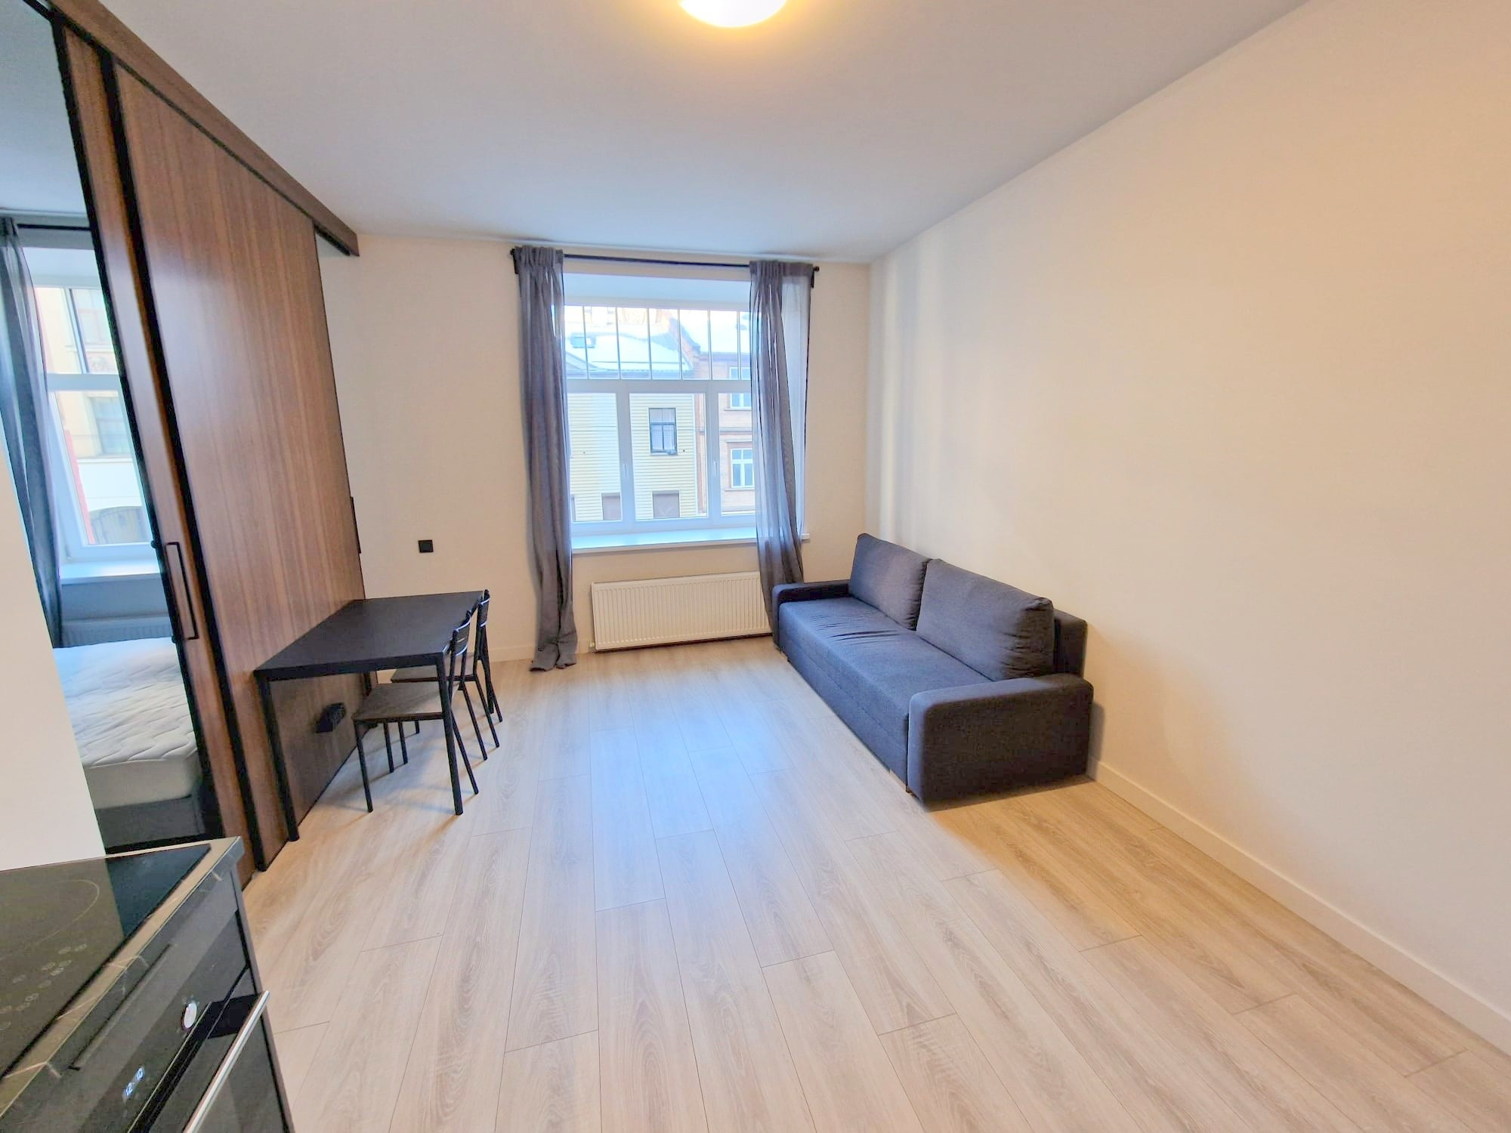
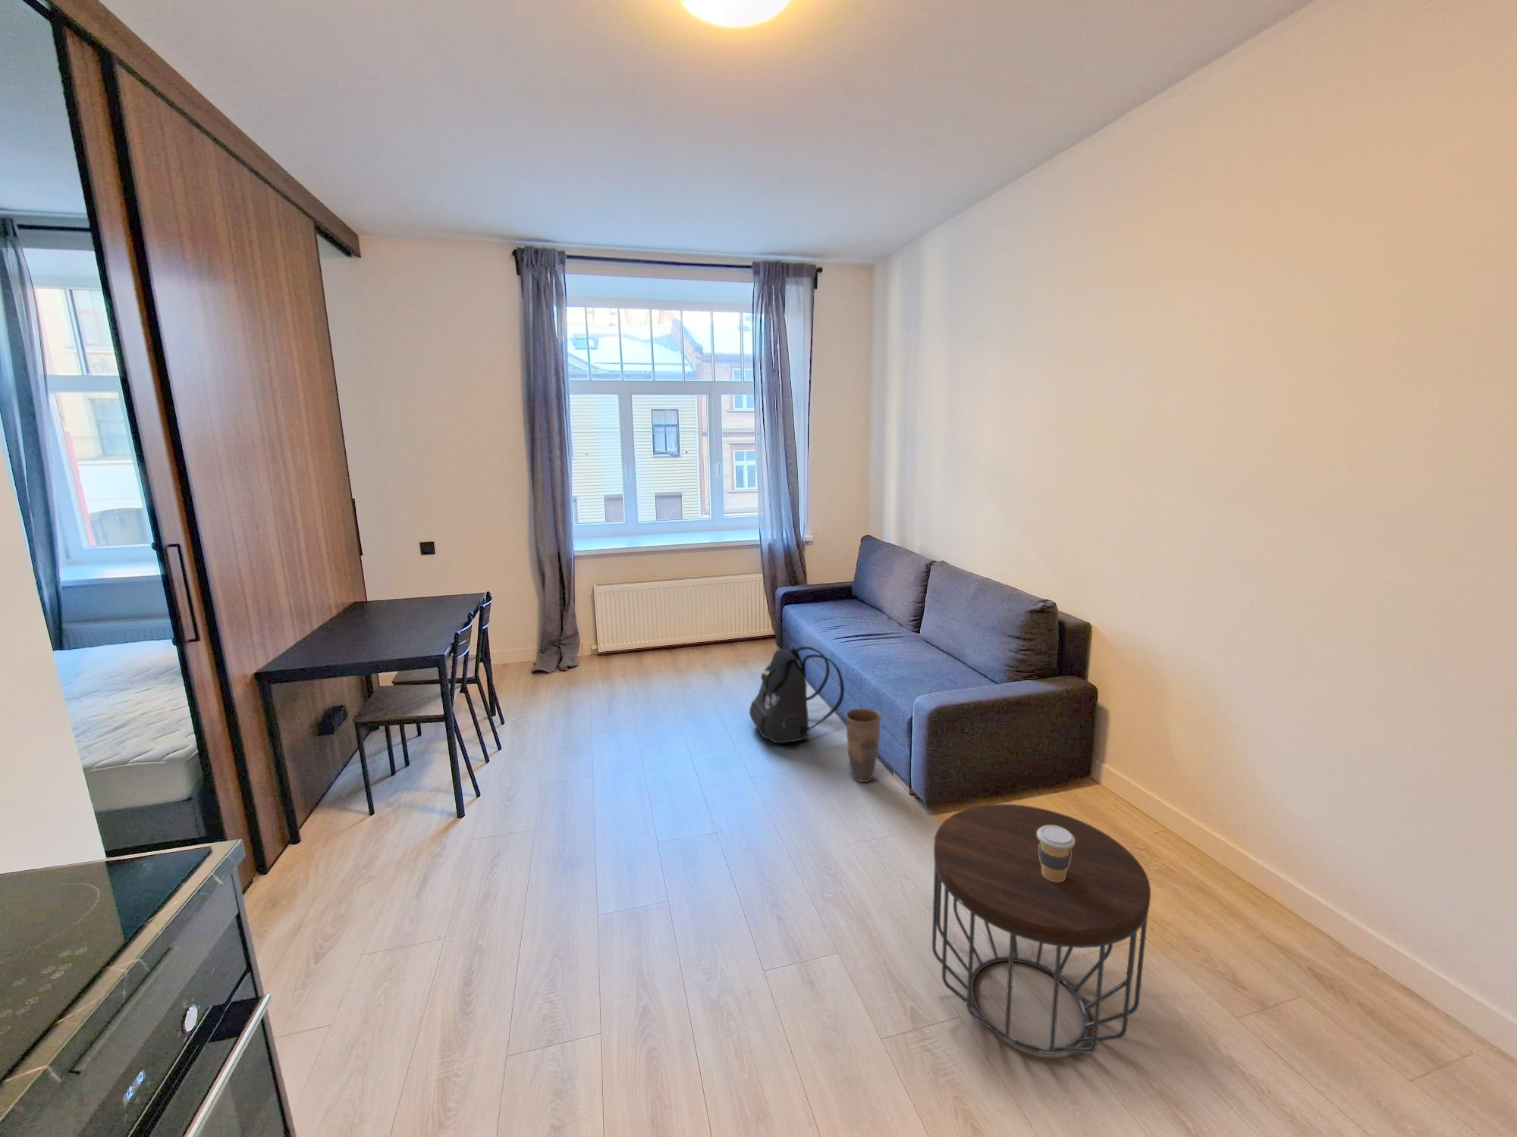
+ coffee cup (1055, 853)
+ vase (862, 746)
+ side table (1031, 932)
+ backpack (794, 688)
